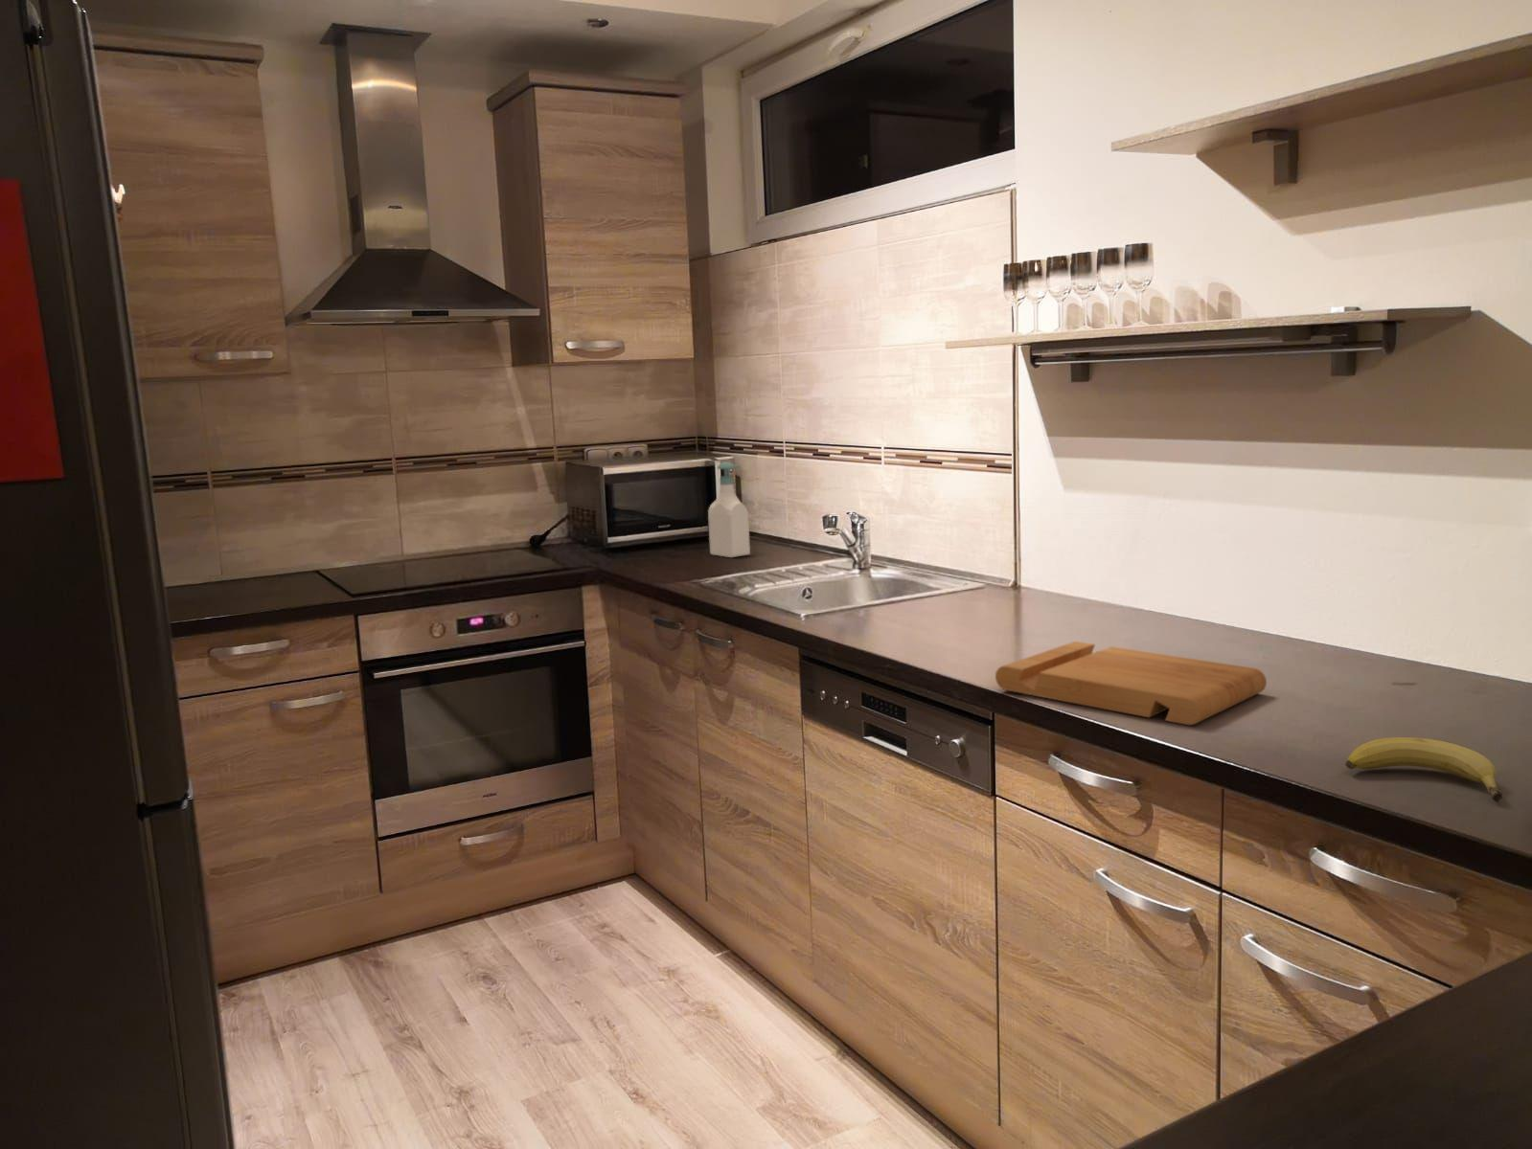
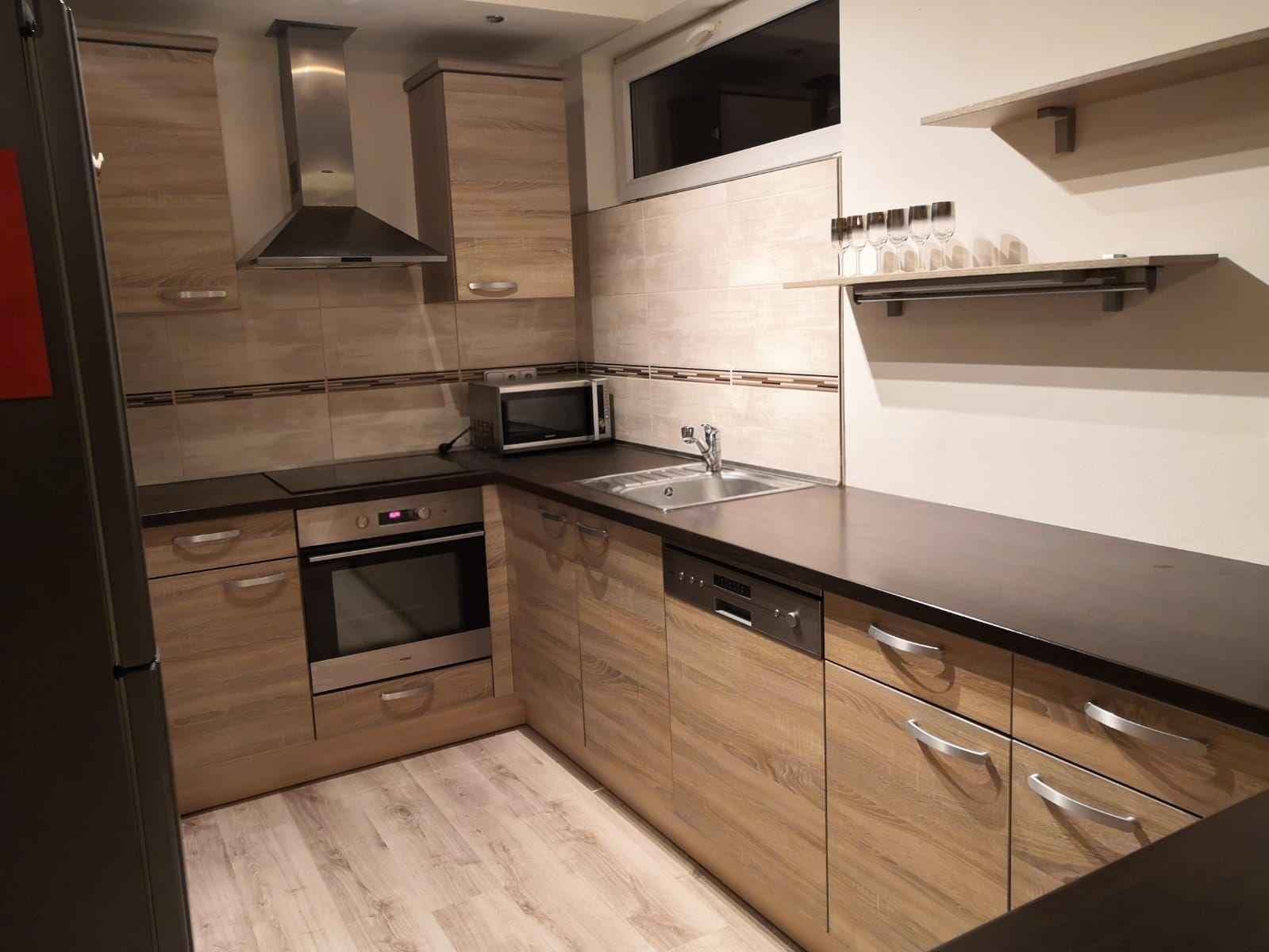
- soap bottle (730, 507)
- cutting board (1126, 678)
- fruit (1431, 762)
